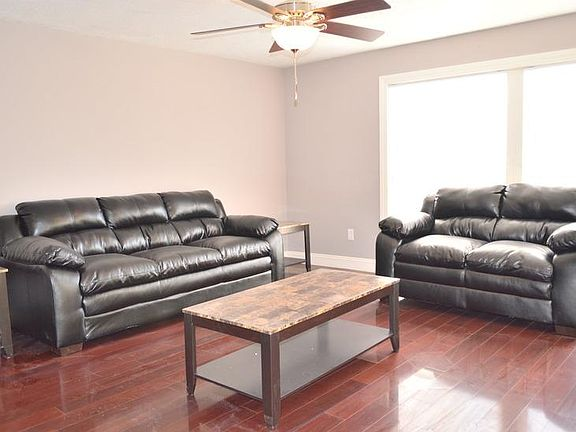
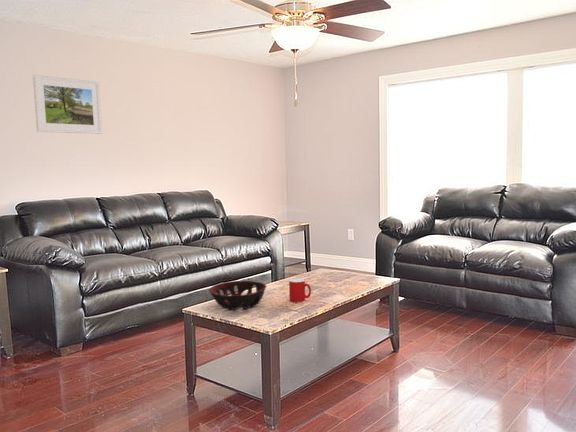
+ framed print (69, 105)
+ cup (300, 290)
+ decorative bowl (238, 296)
